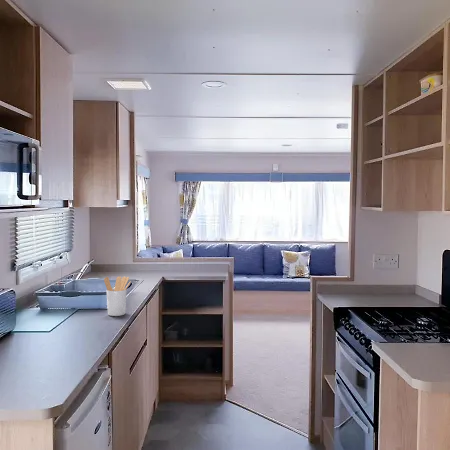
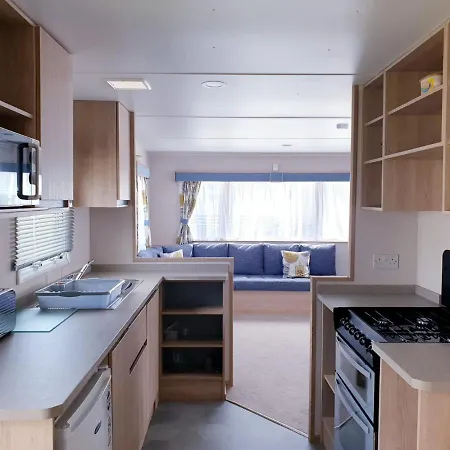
- utensil holder (118, 294)
